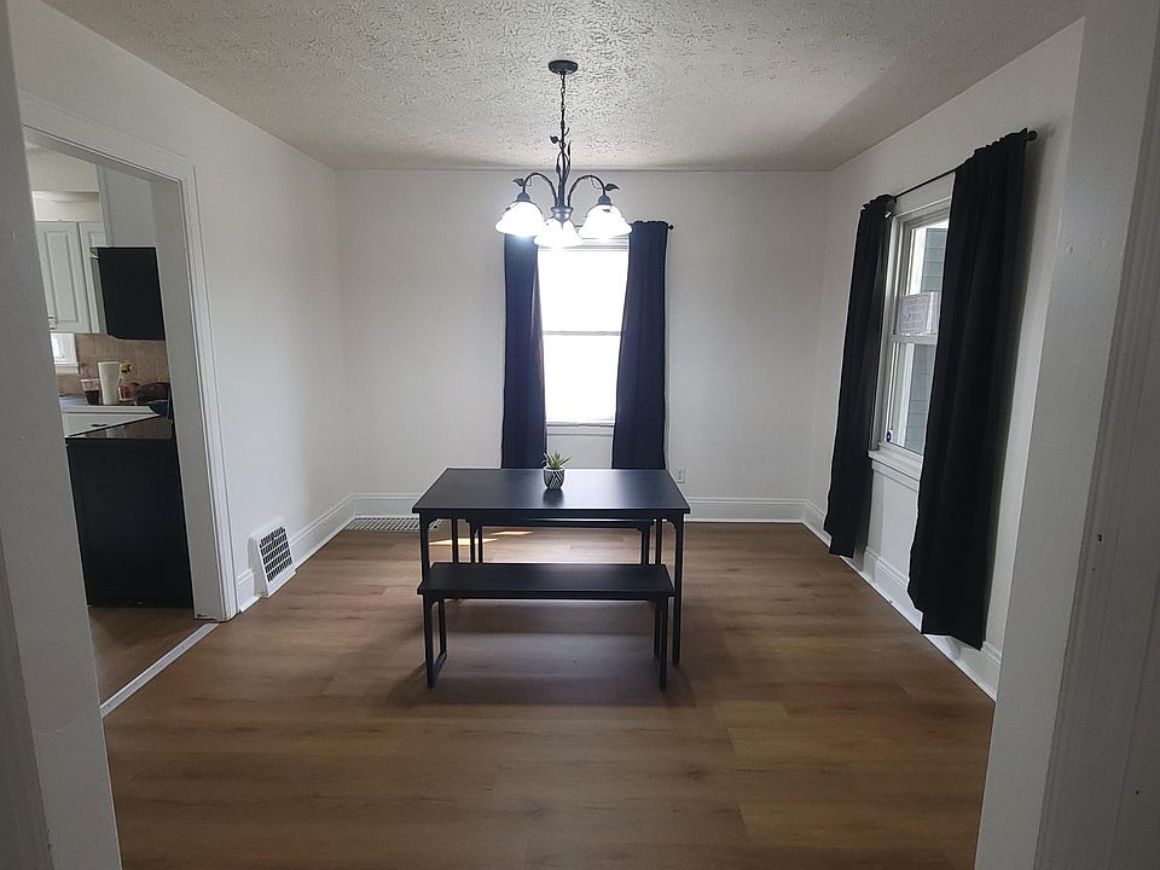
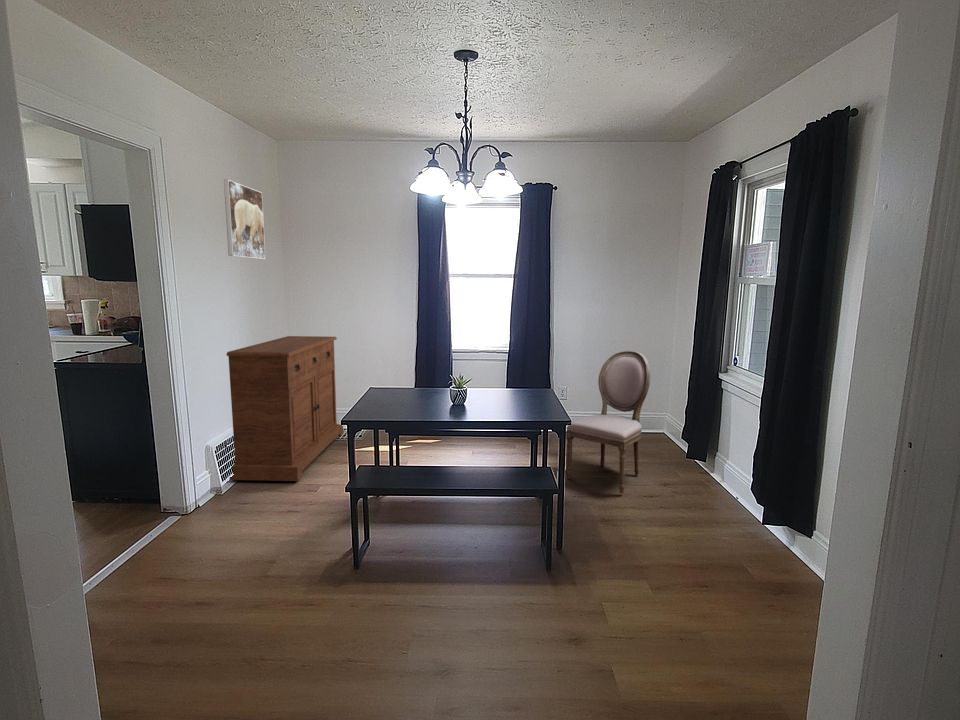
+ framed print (246, 222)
+ sideboard (291, 399)
+ dining chair (608, 417)
